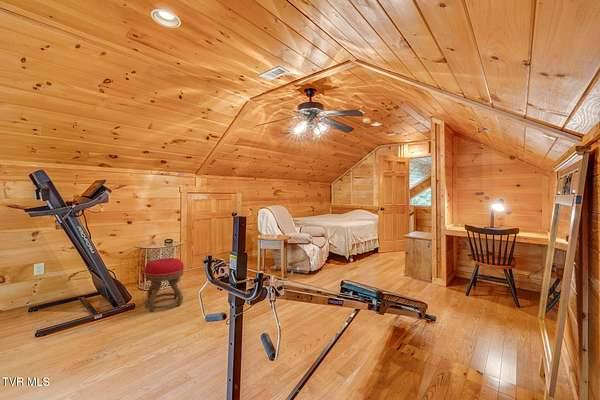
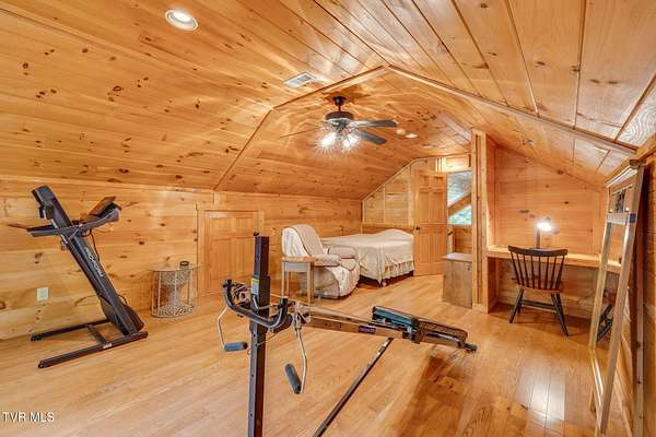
- stool (164, 280)
